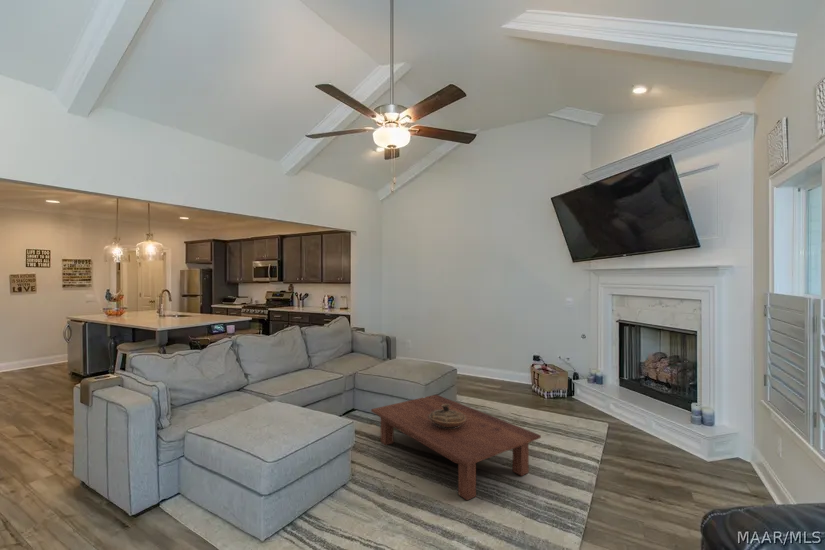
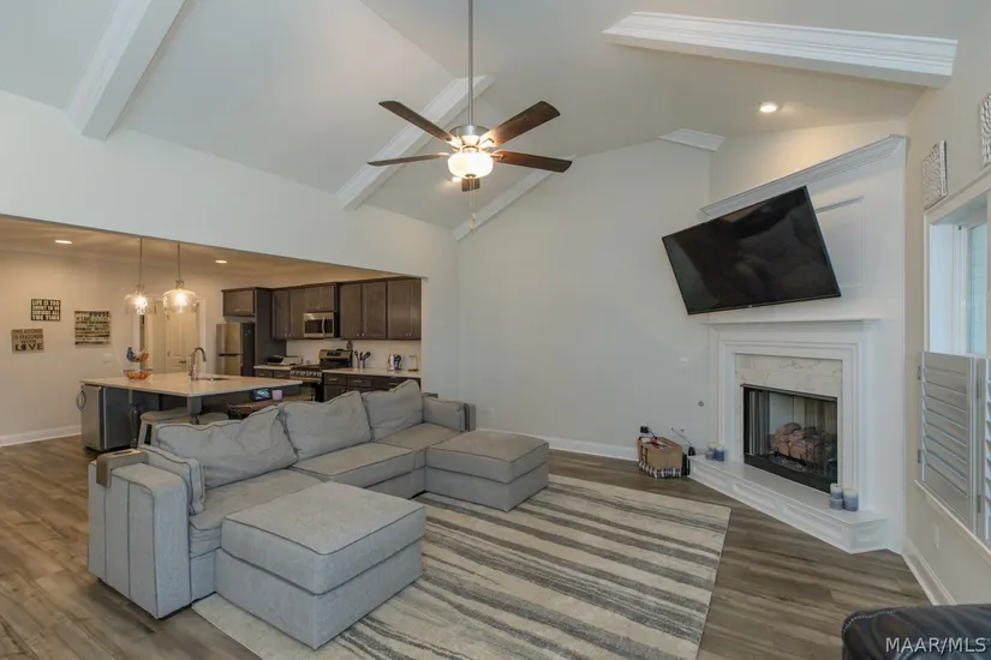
- coffee table (448, 438)
- decorative bowl (447, 415)
